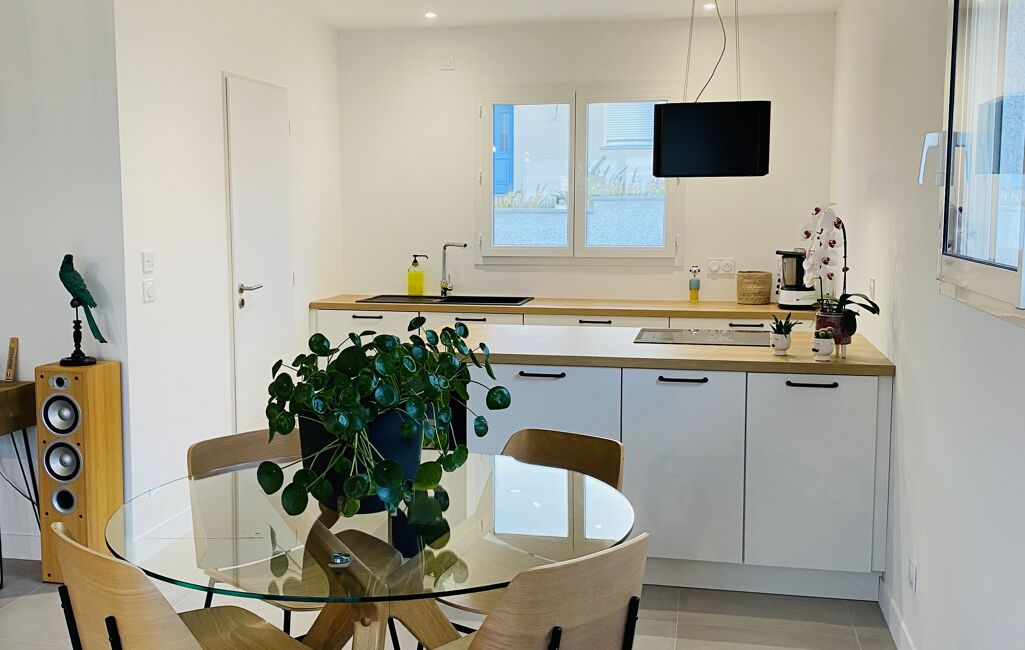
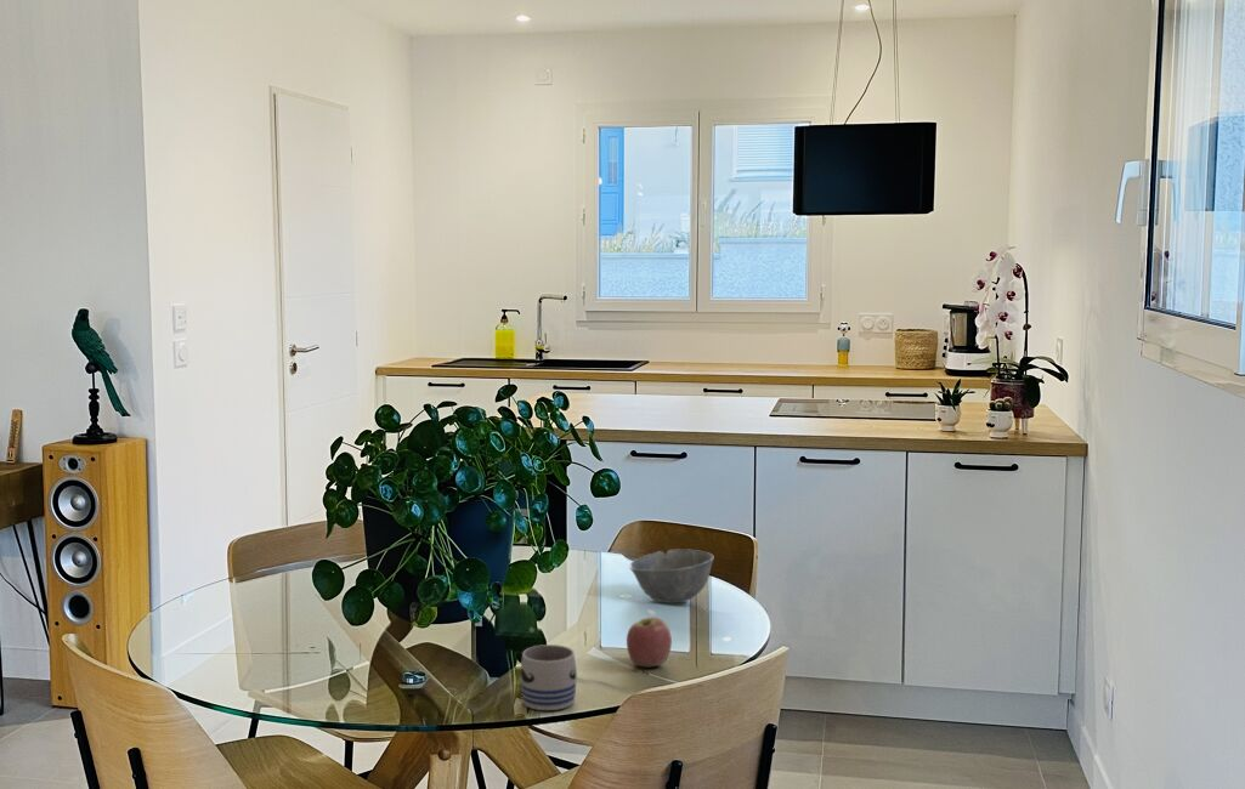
+ bowl (670, 578)
+ apple (649, 641)
+ mug (547, 672)
